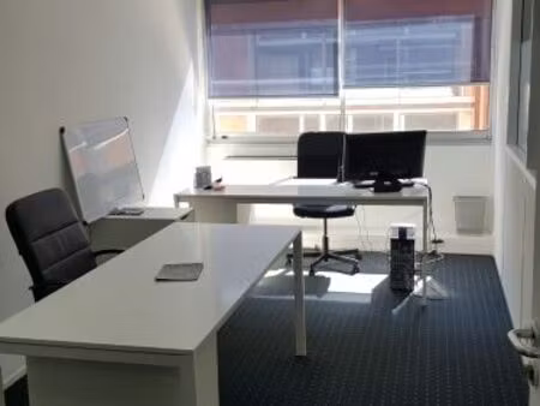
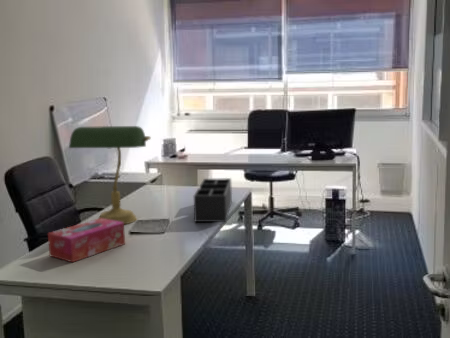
+ desk lamp (115, 175)
+ tissue box (87, 238)
+ desk organizer (214, 198)
